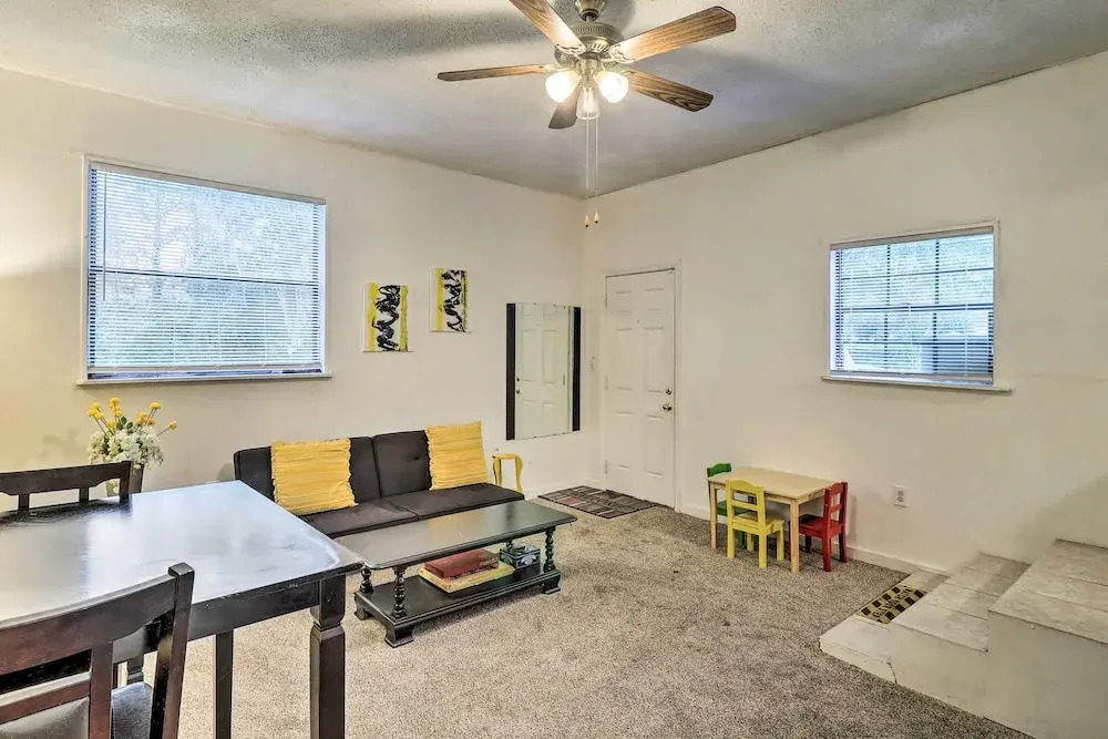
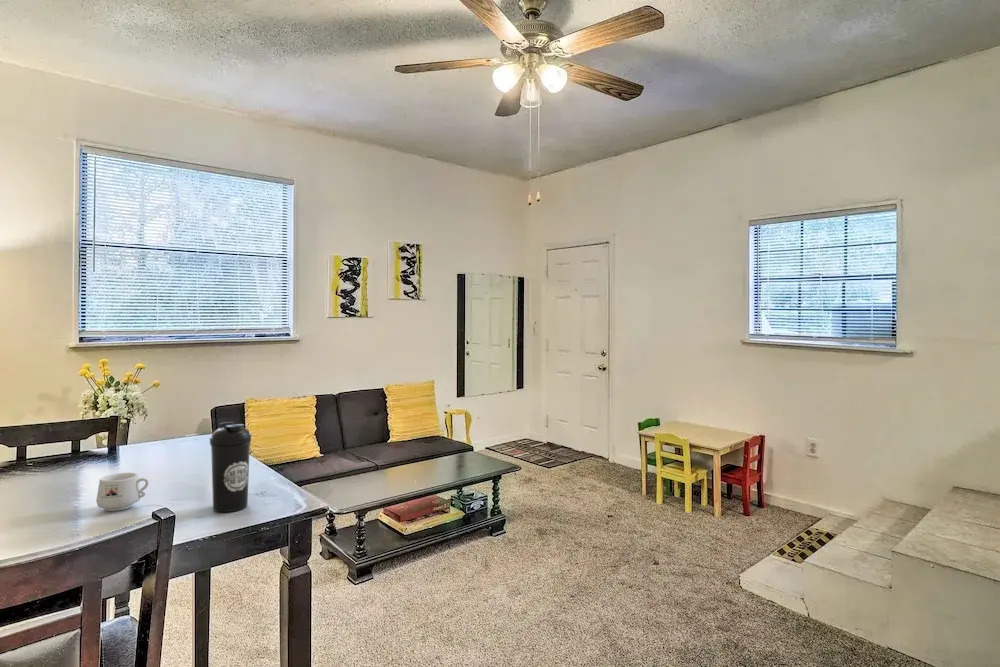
+ water bottle (230, 465)
+ mug (123, 491)
